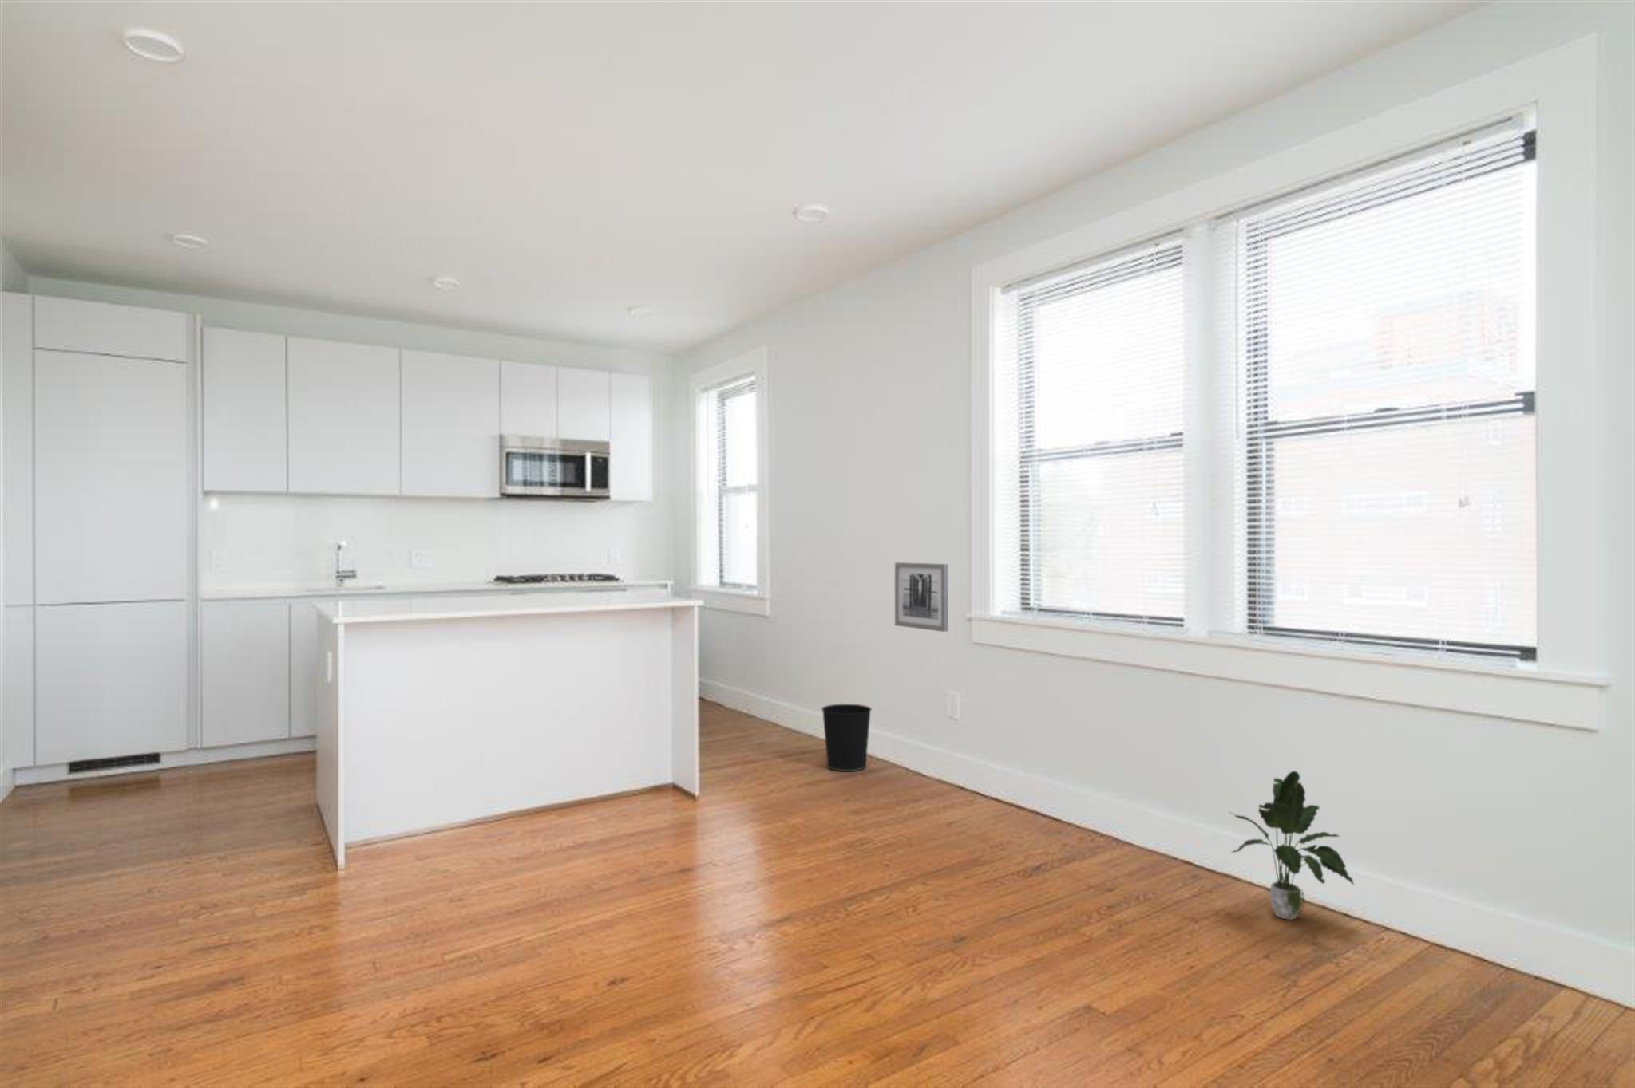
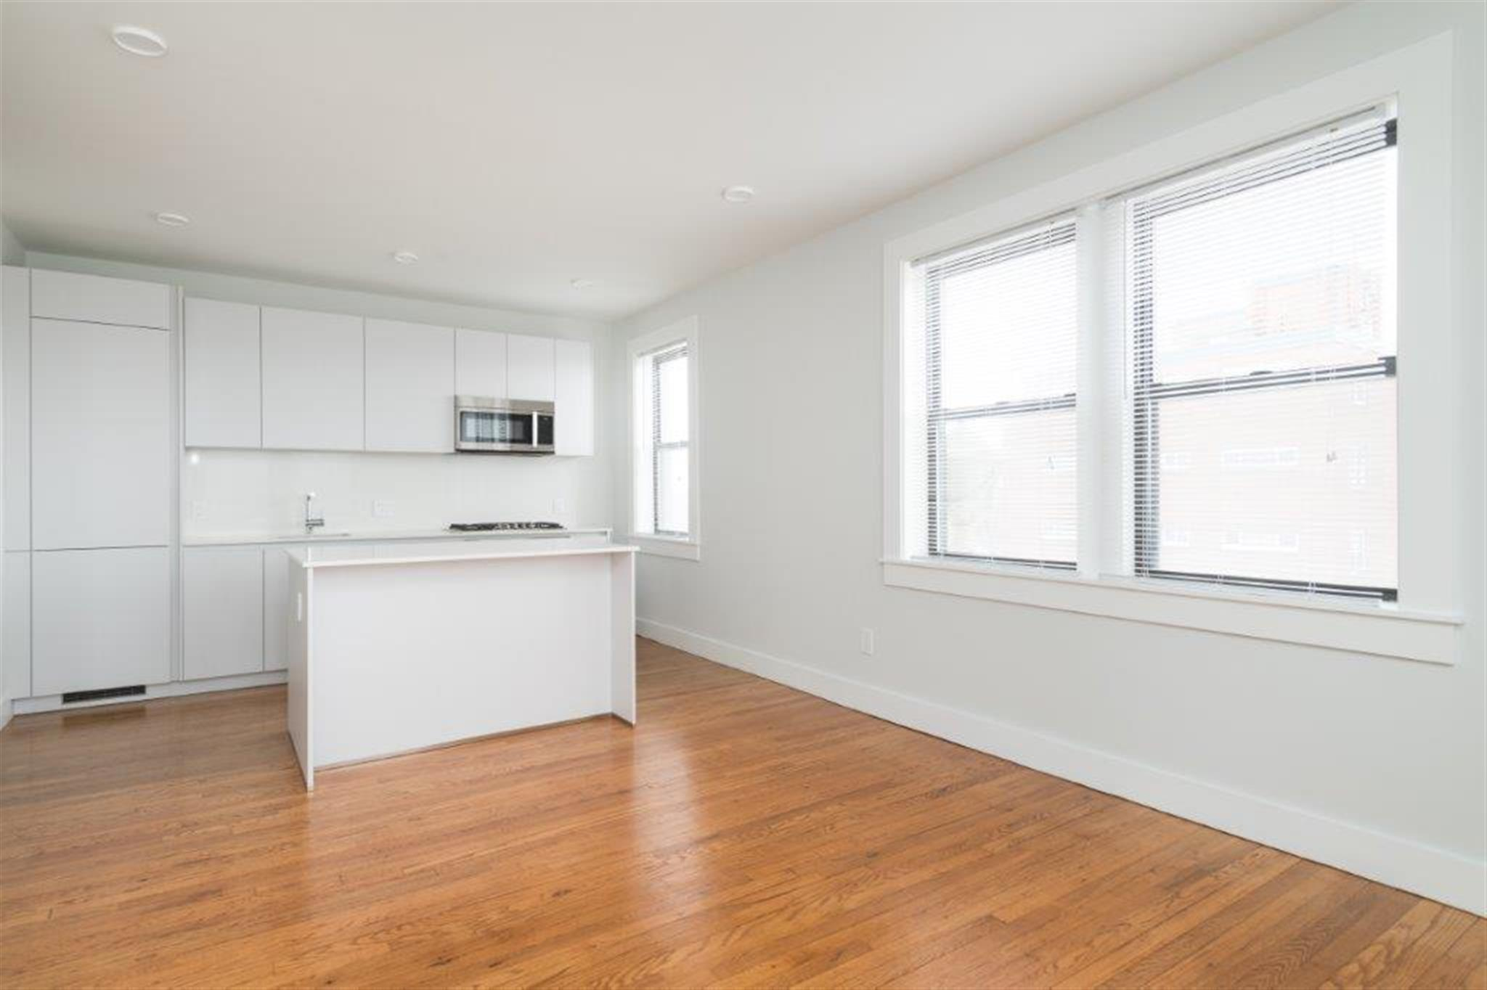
- wall art (920, 595)
- wastebasket (847, 737)
- potted plant (1285, 846)
